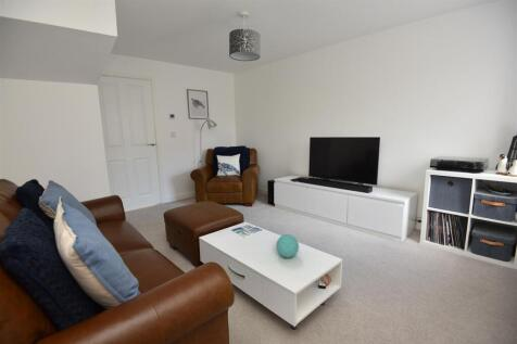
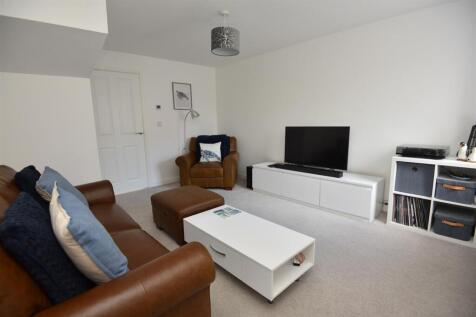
- decorative ball (287, 245)
